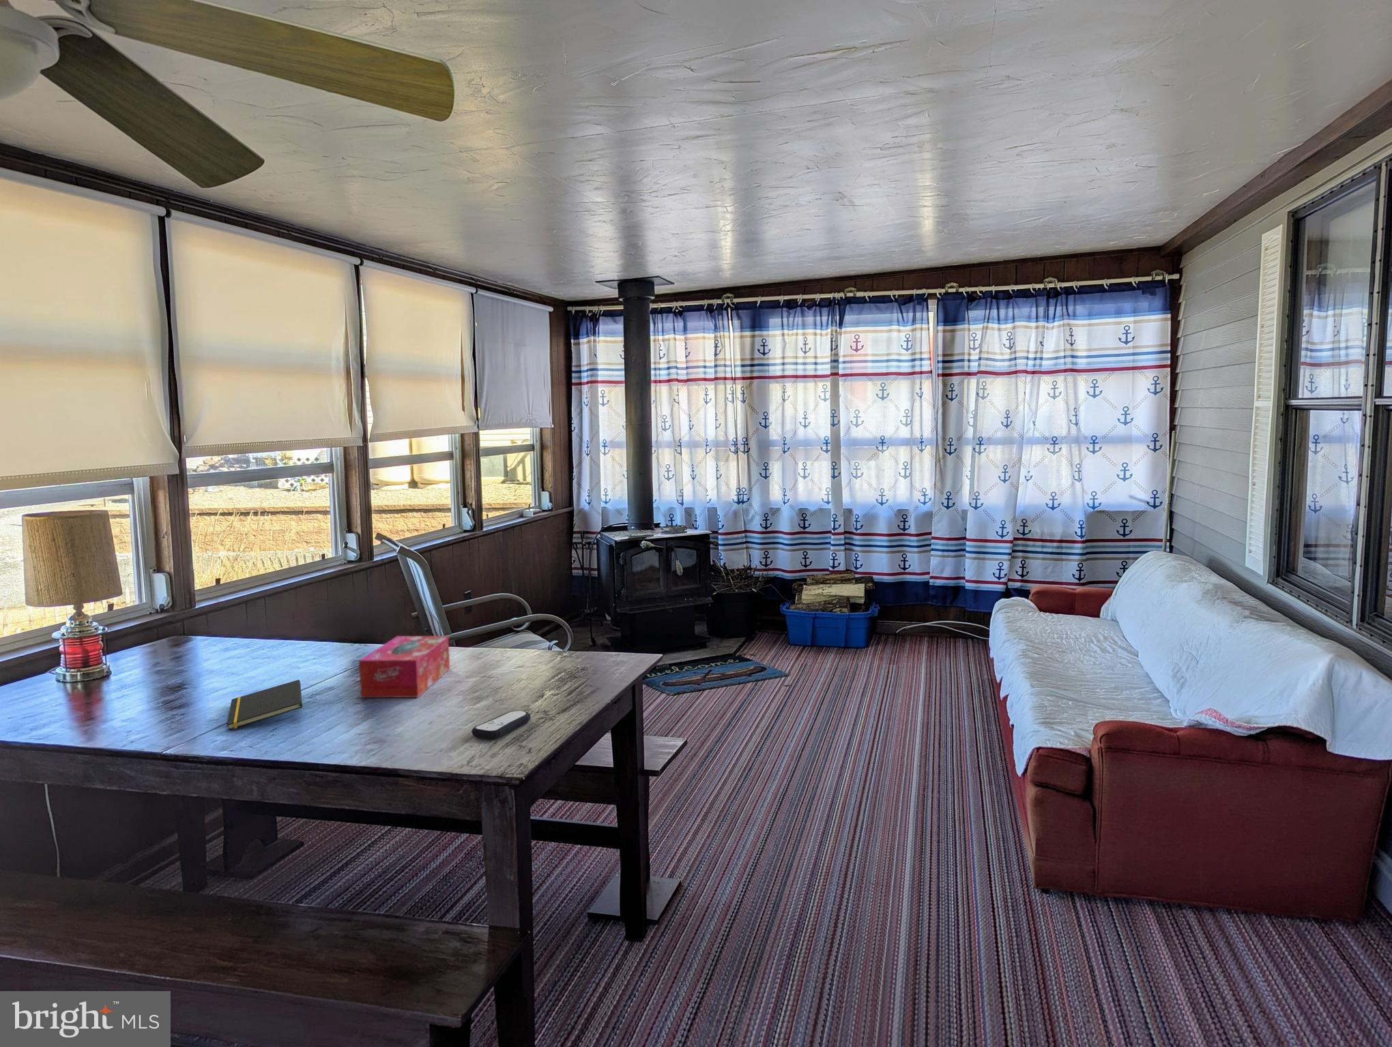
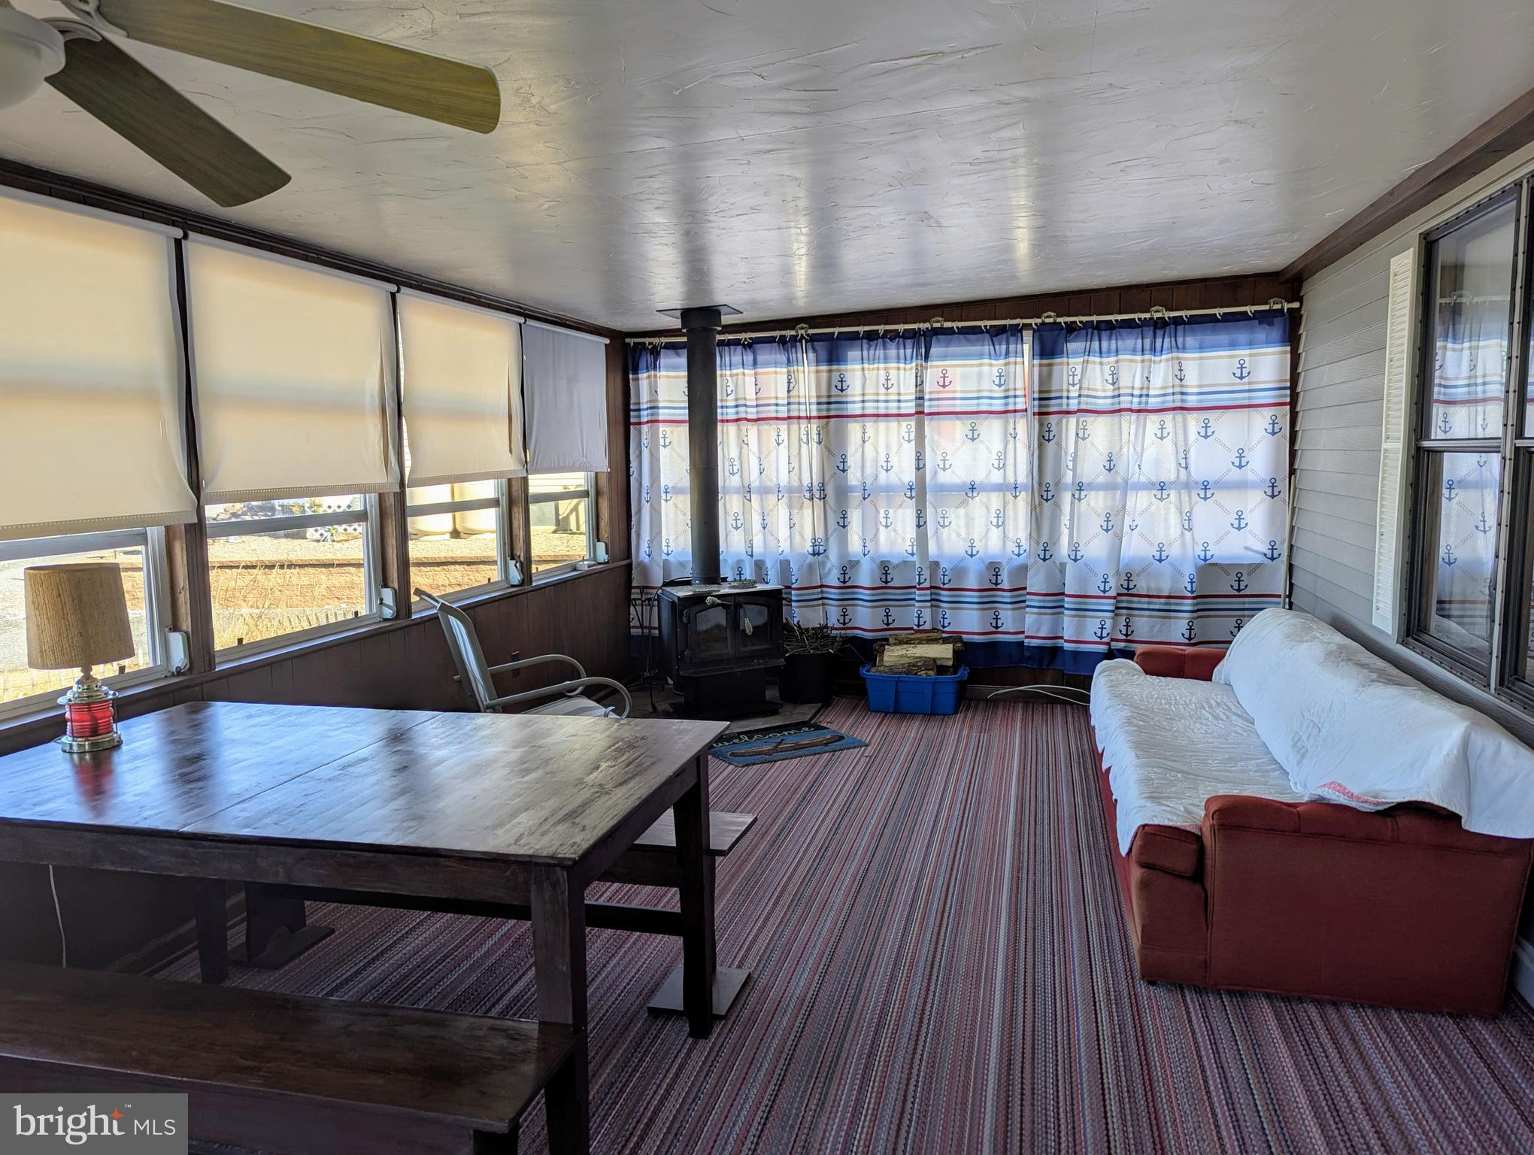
- notepad (265, 703)
- tissue box (407, 664)
- remote control (503, 724)
